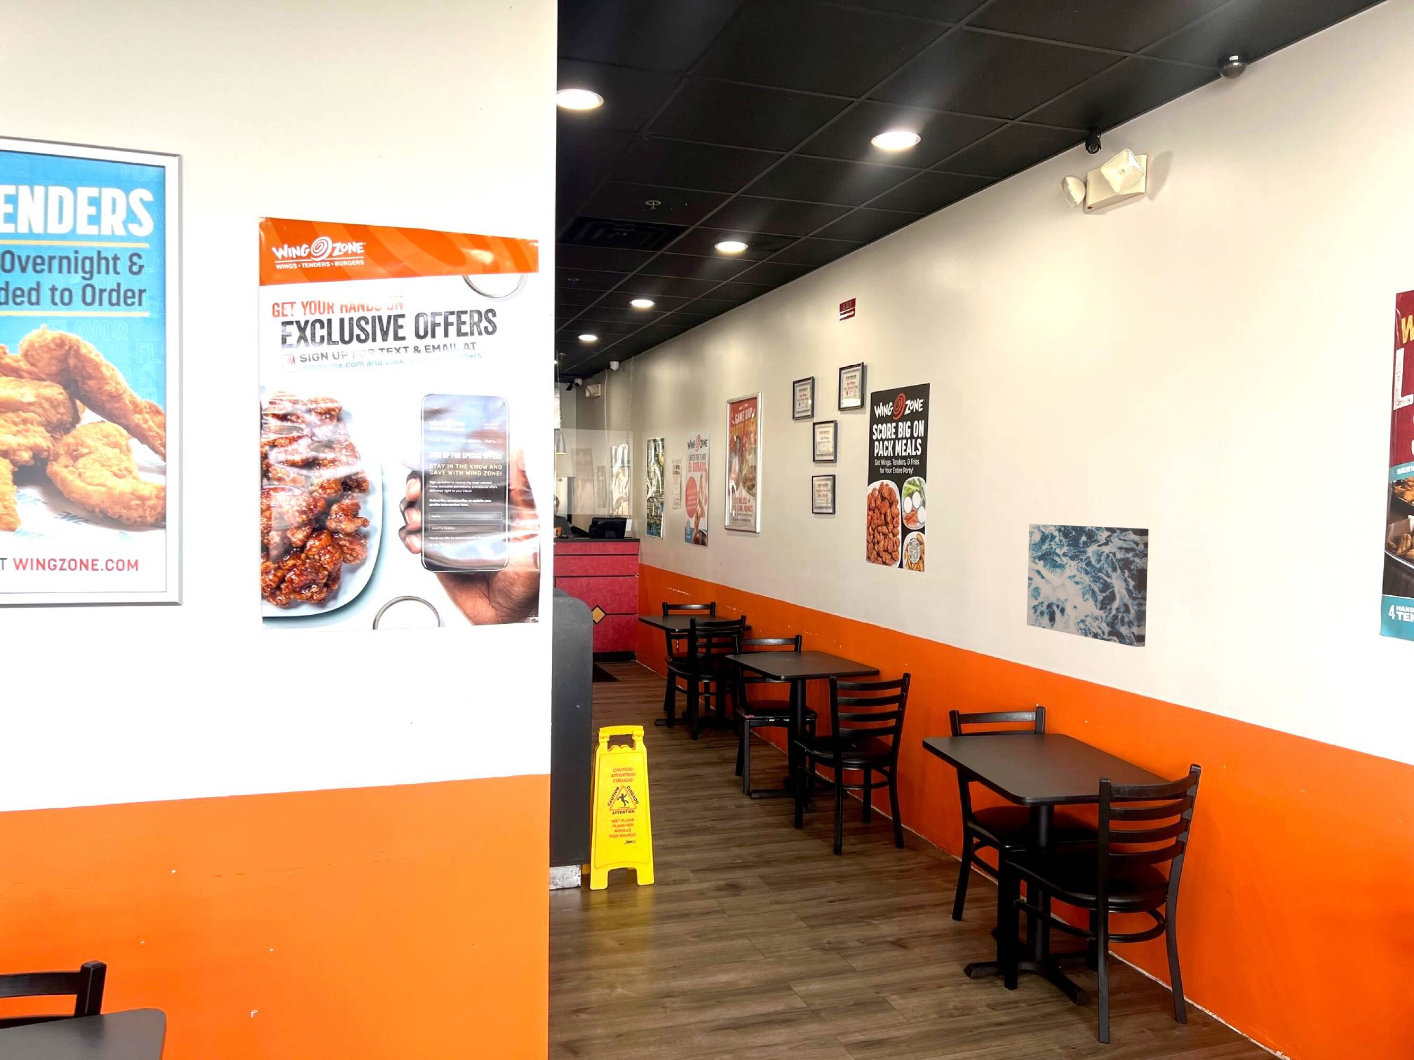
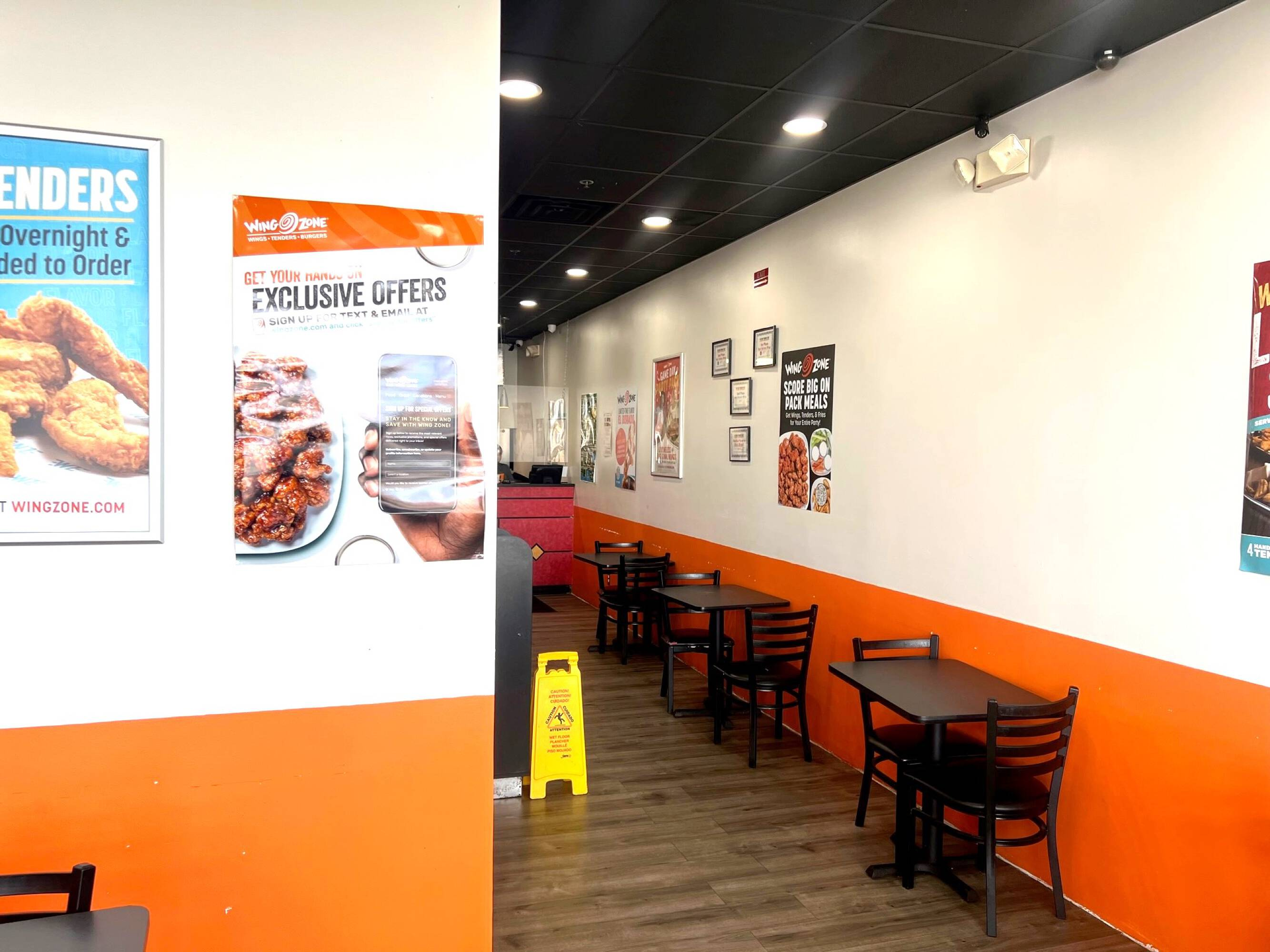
- wall art (1083, 580)
